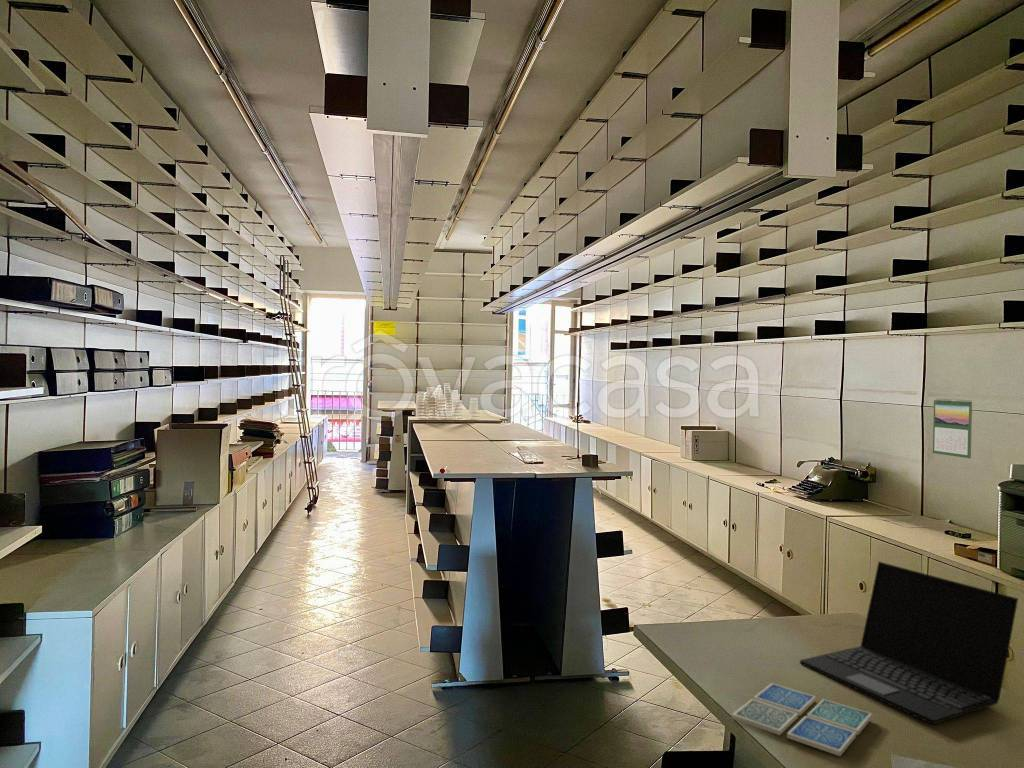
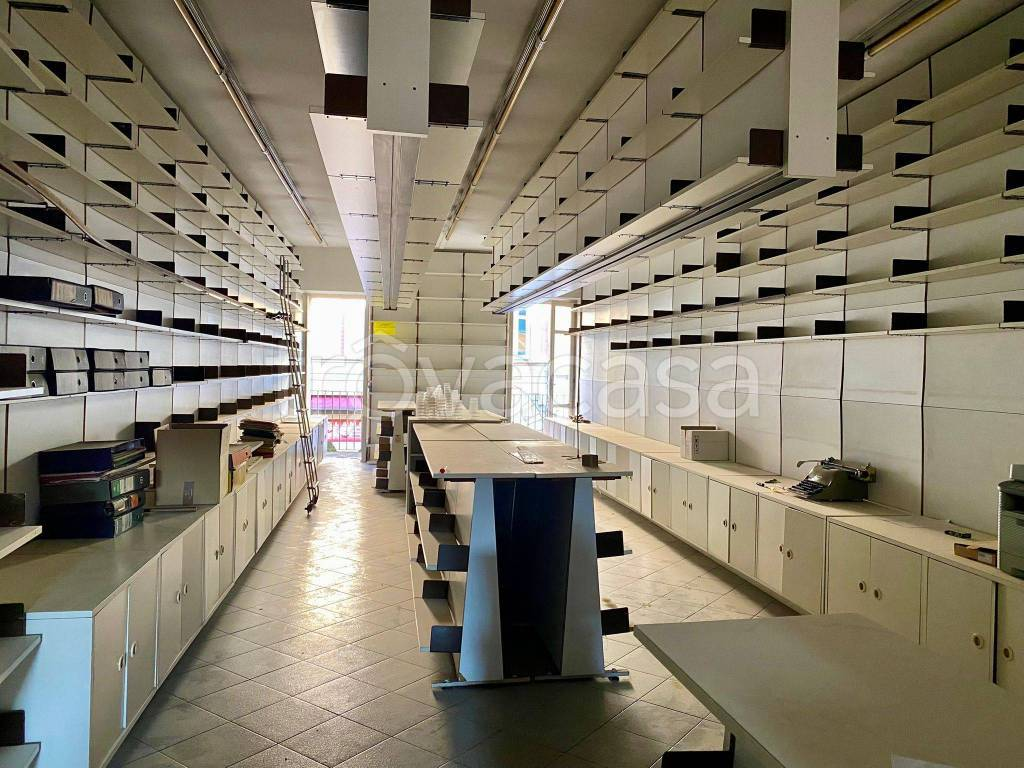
- laptop (903, 633)
- calendar (951, 426)
- drink coaster (803, 717)
